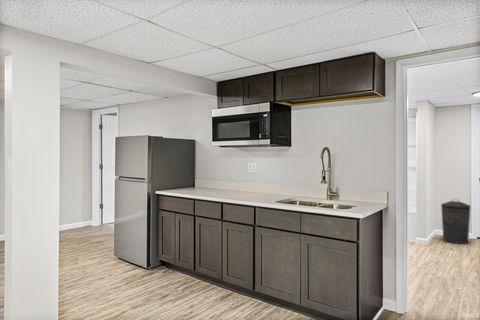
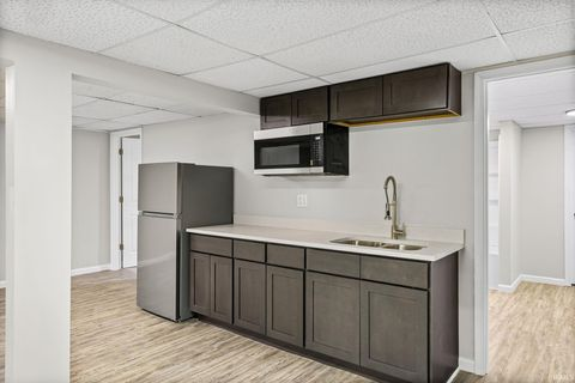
- trash can (455, 220)
